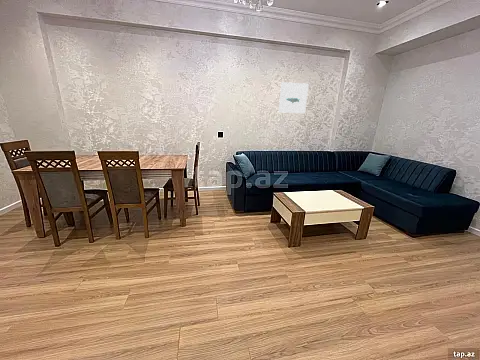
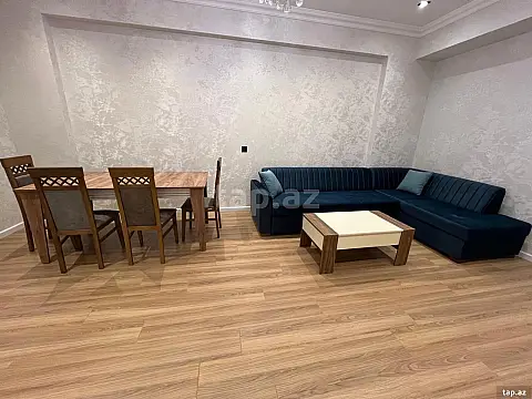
- wall art (293, 98)
